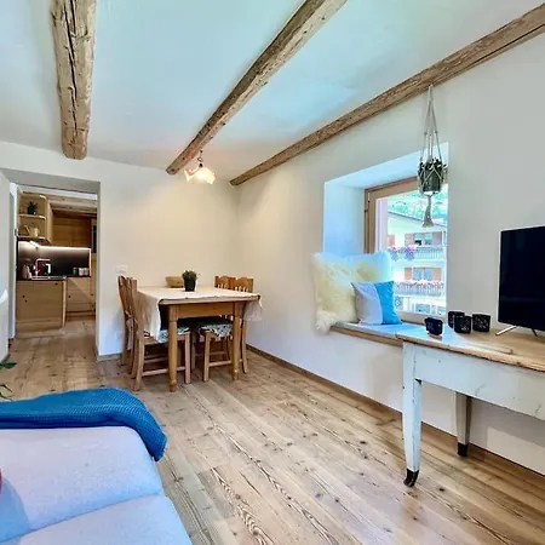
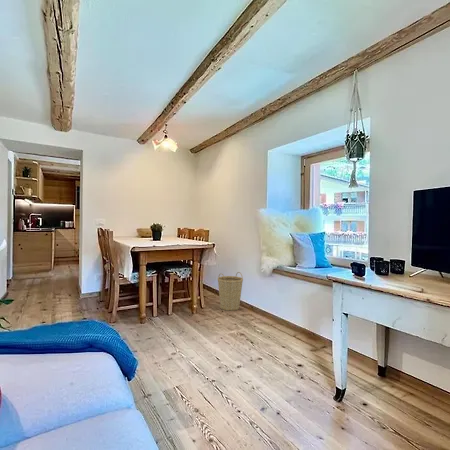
+ basket (230, 290)
